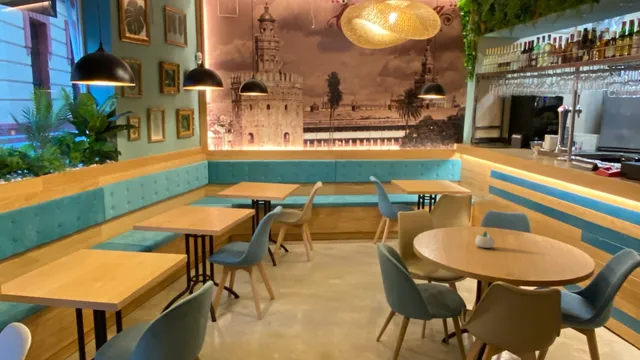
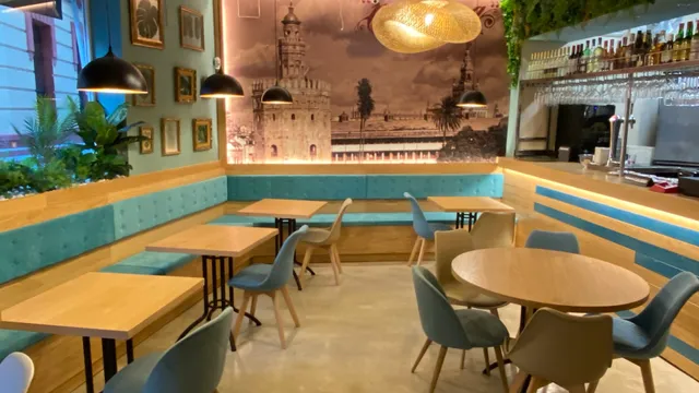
- succulent planter (485, 239)
